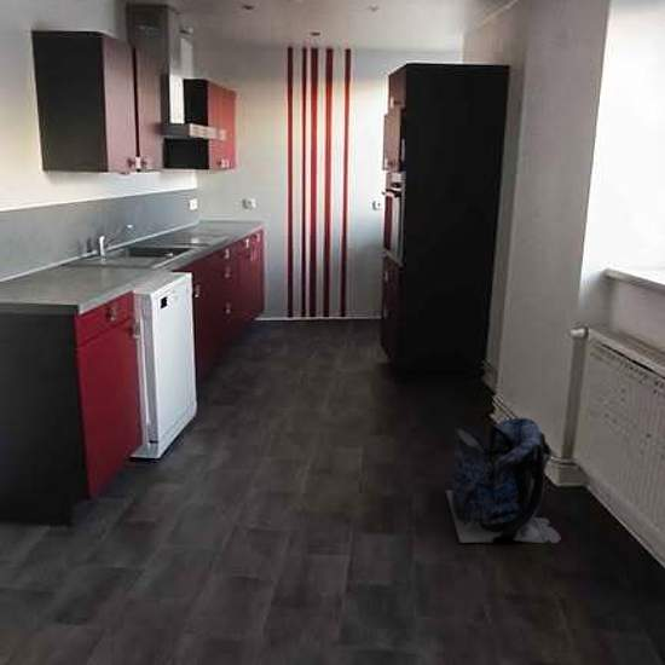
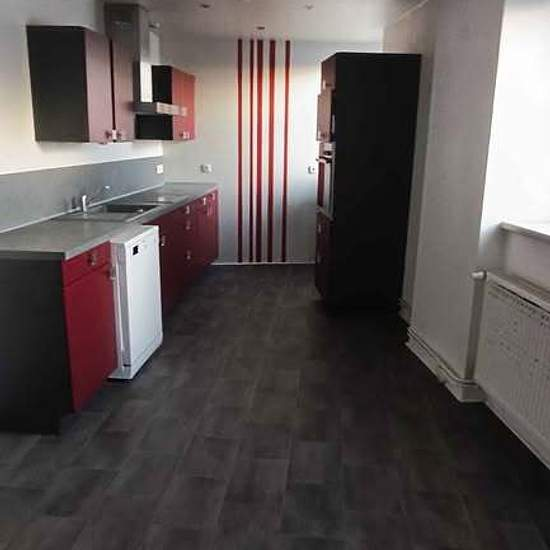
- backpack (501, 472)
